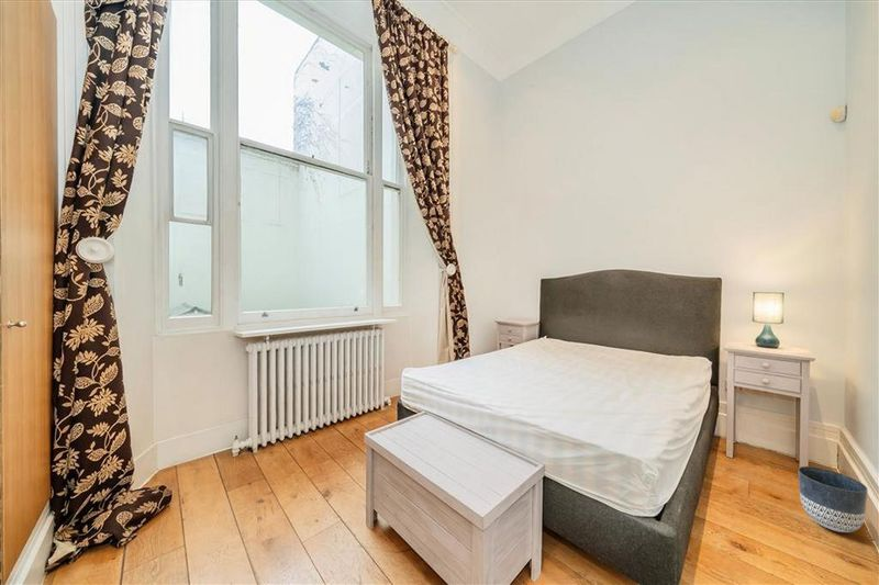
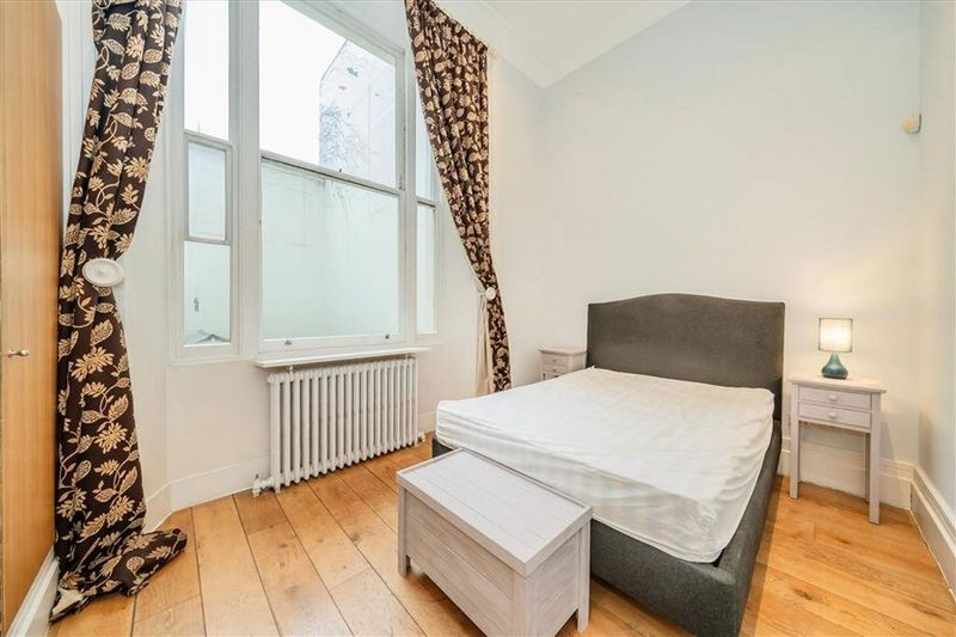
- planter (831, 502)
